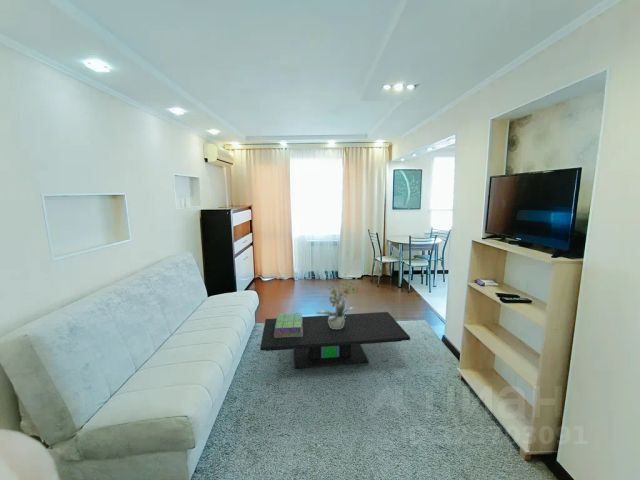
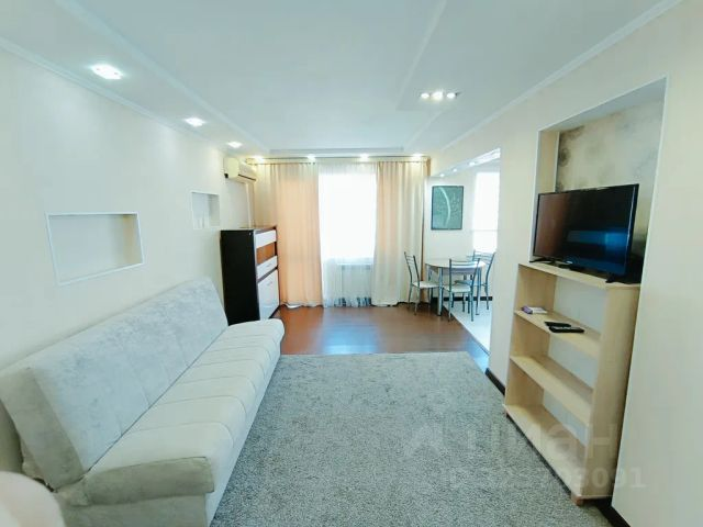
- coffee table (332, 342)
- potted plant (339, 303)
- stack of books (289, 324)
